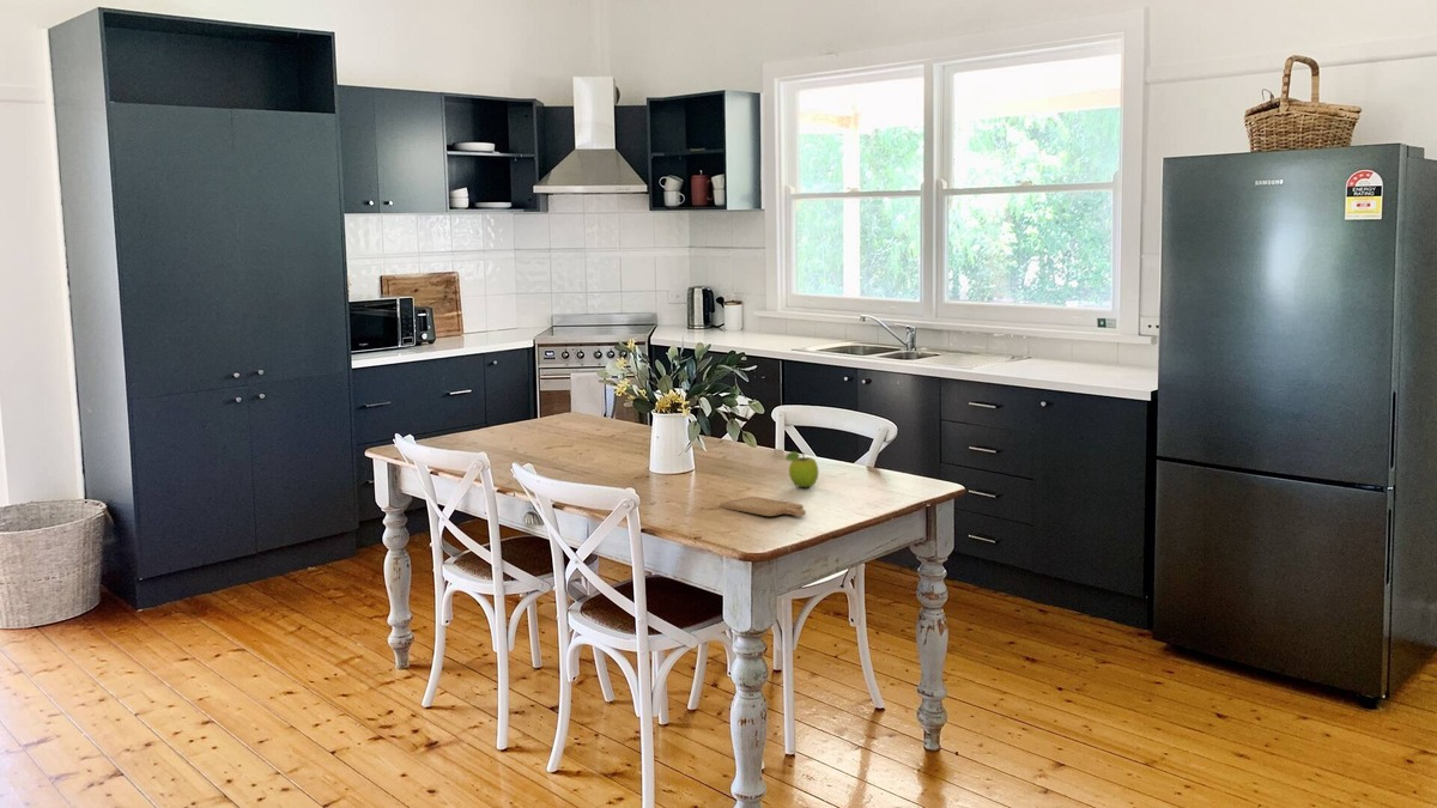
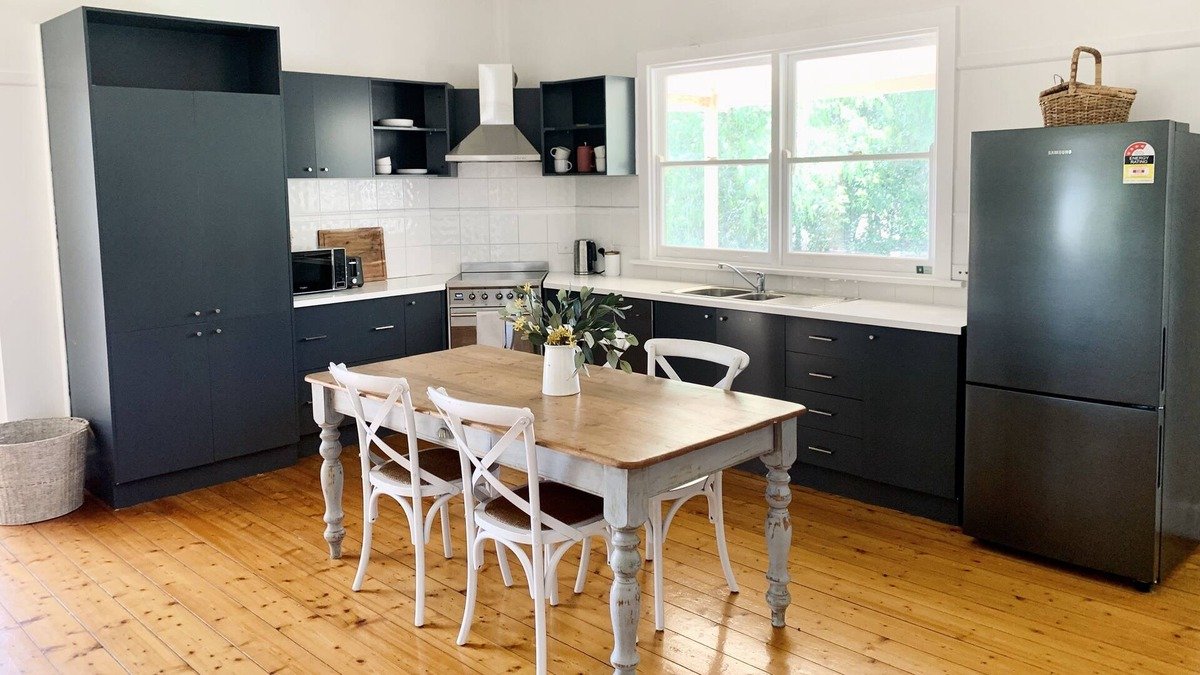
- fruit (801, 469)
- chopping board (768, 506)
